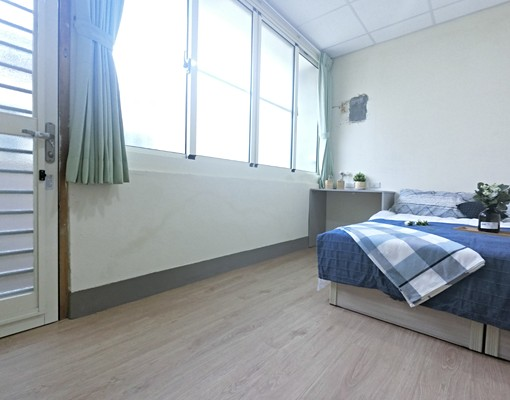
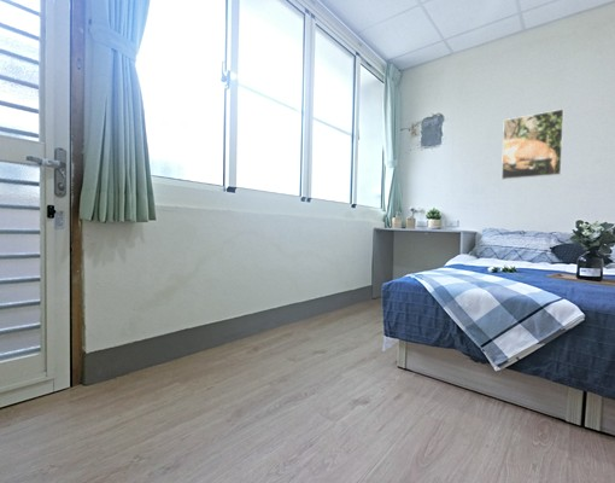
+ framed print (531, 146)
